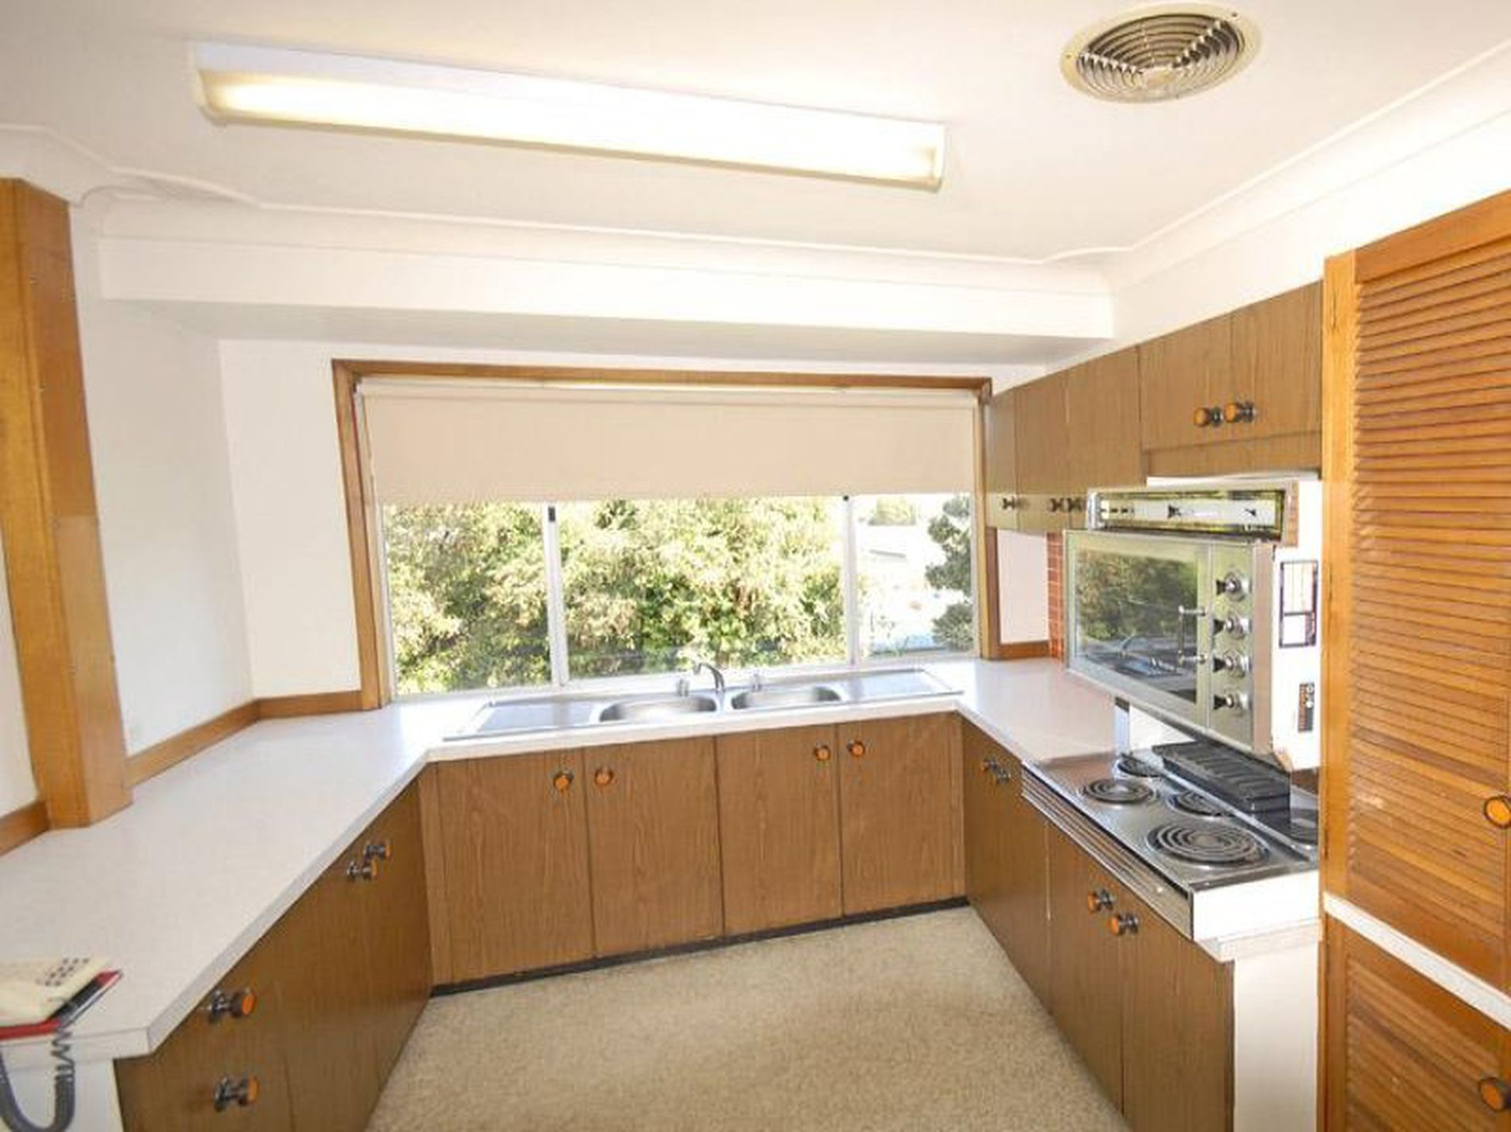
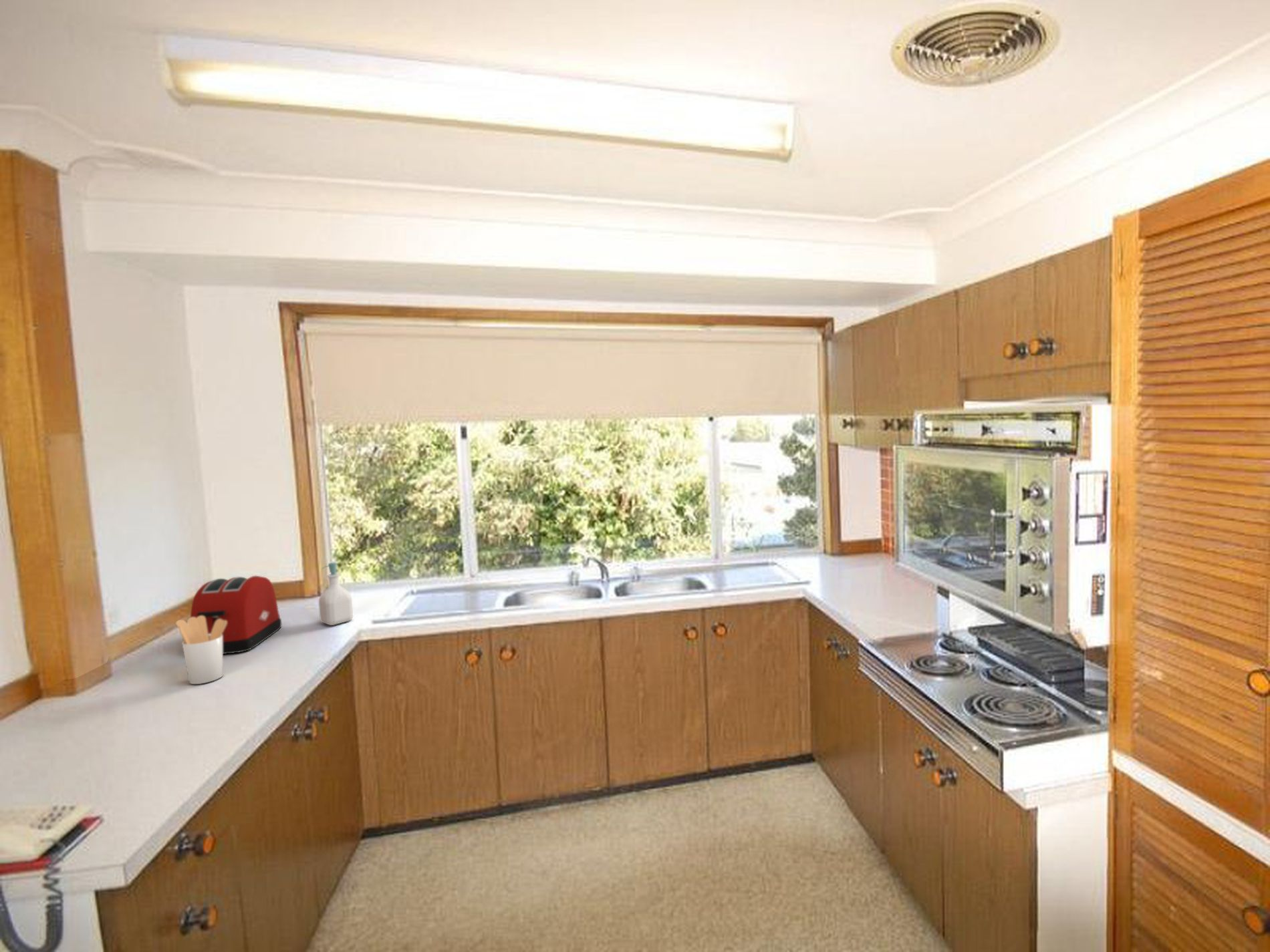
+ toaster (235, 610)
+ utensil holder (200, 647)
+ soap bottle (334, 592)
